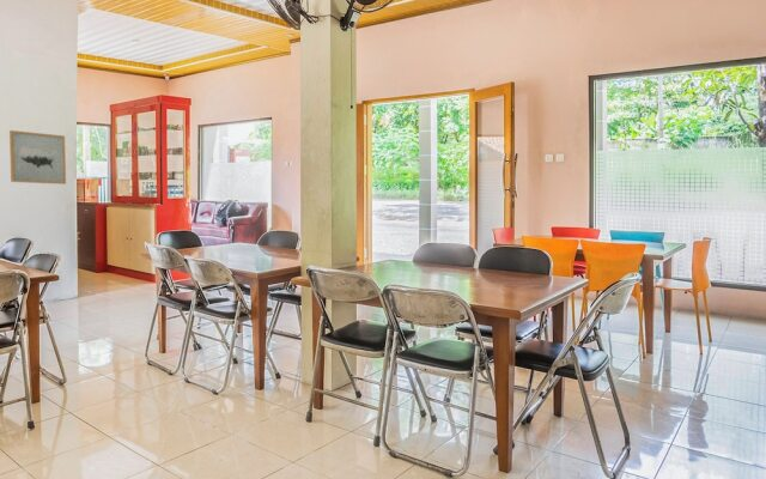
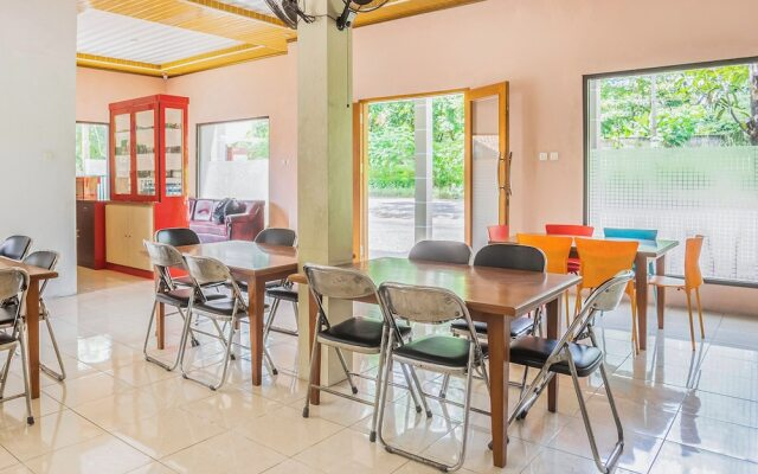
- wall art (38, 158)
